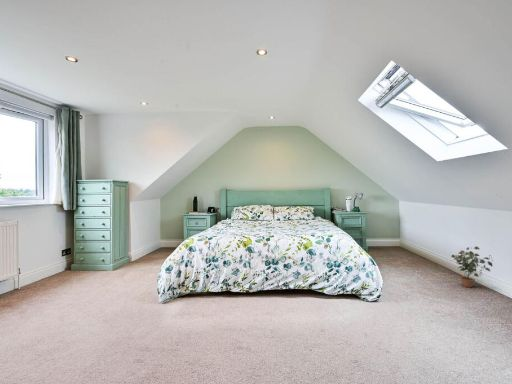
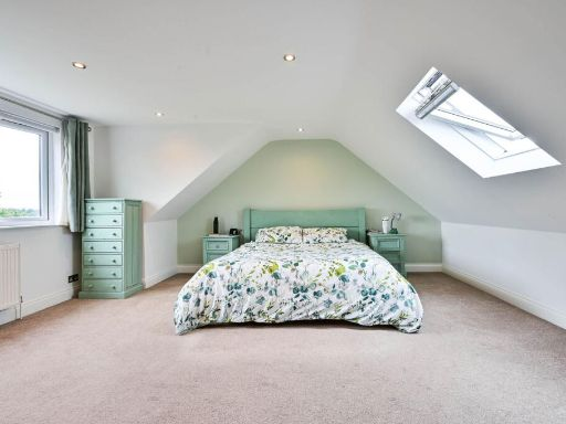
- potted plant (467, 266)
